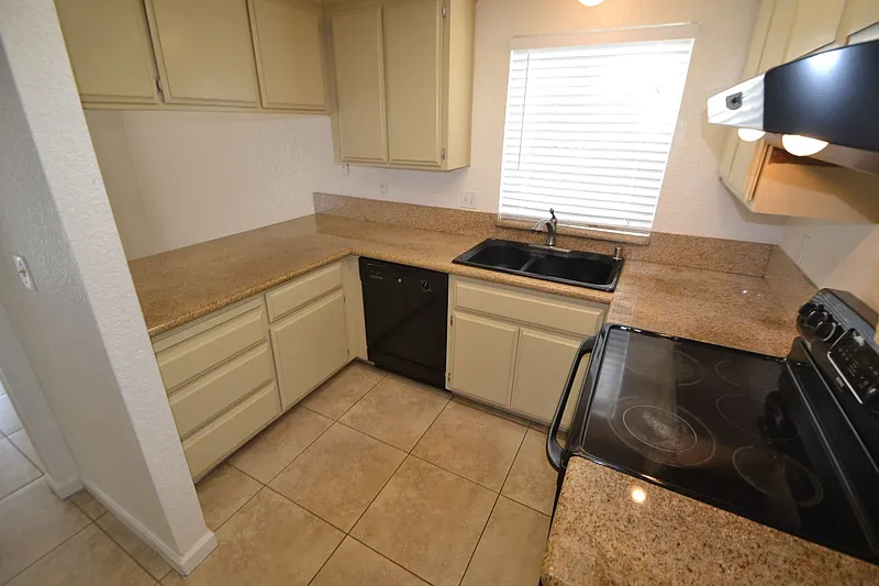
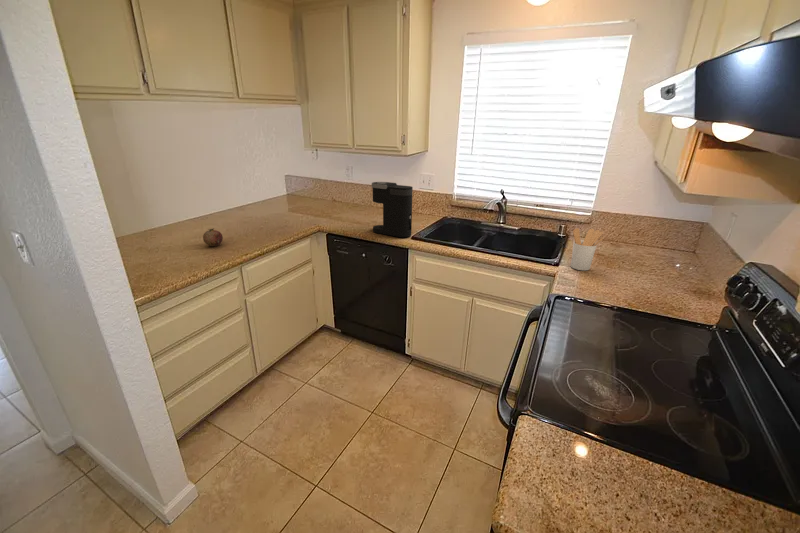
+ coffee maker (391, 209)
+ utensil holder (586, 248)
+ fruit (212, 237)
